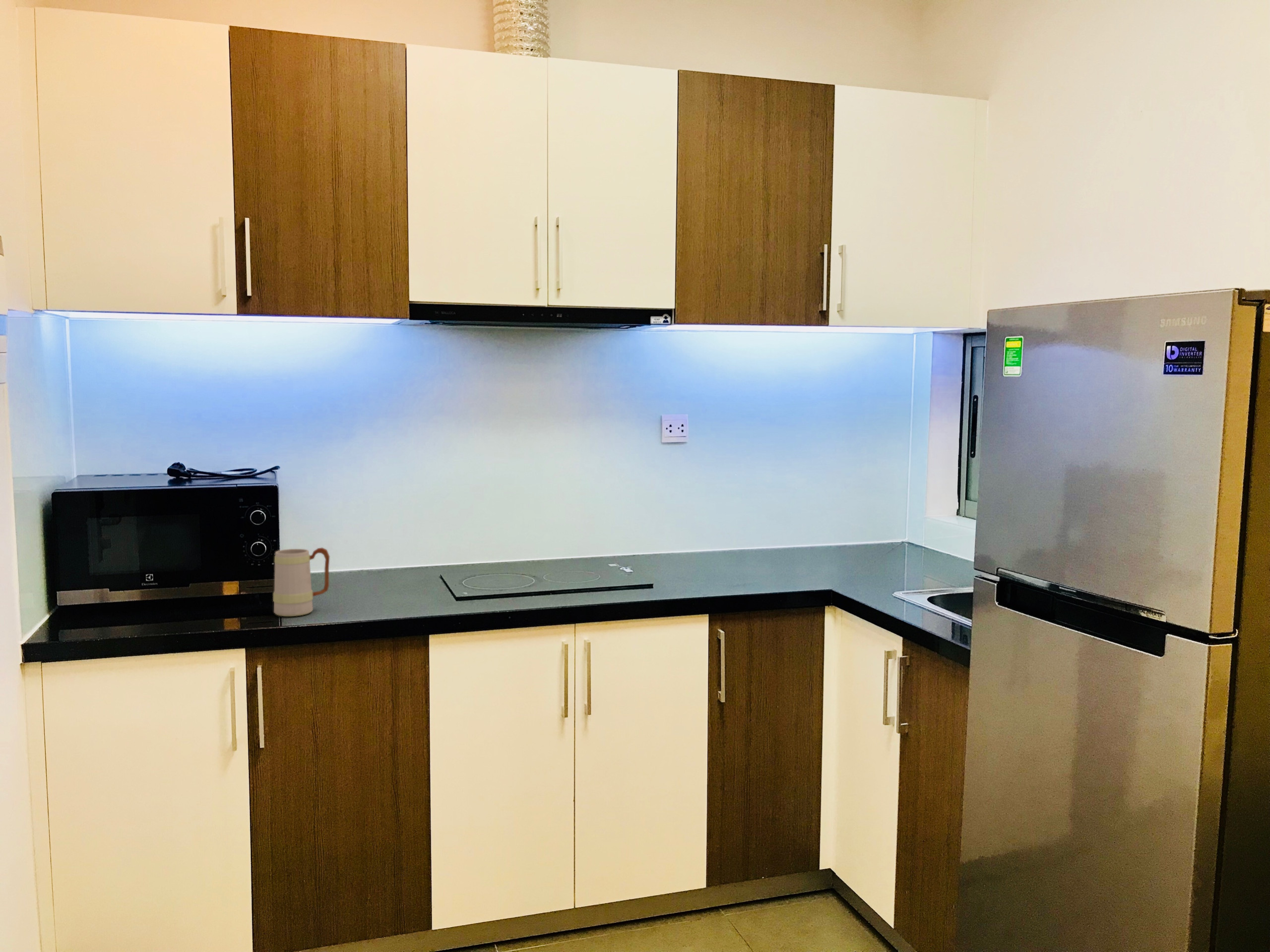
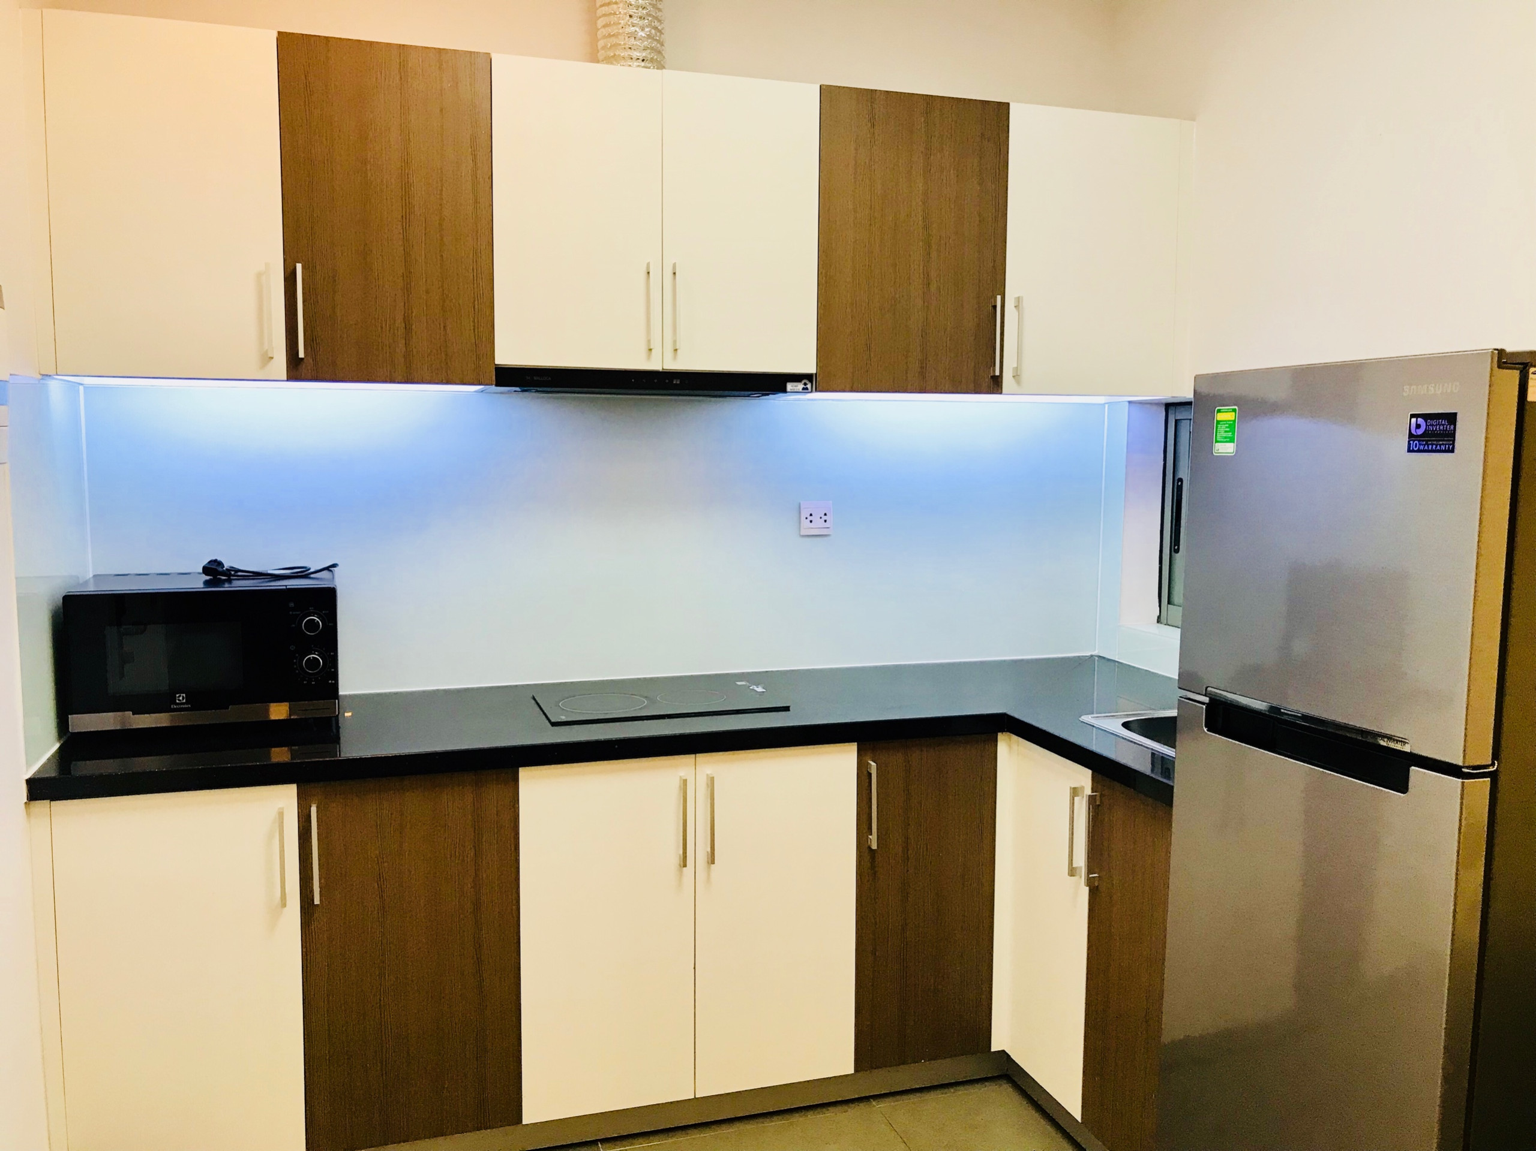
- mug (302, 580)
